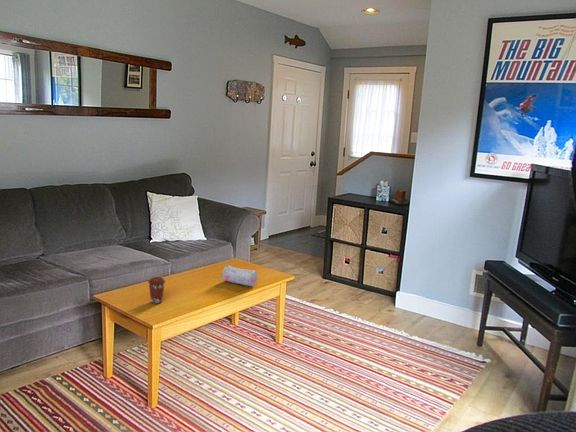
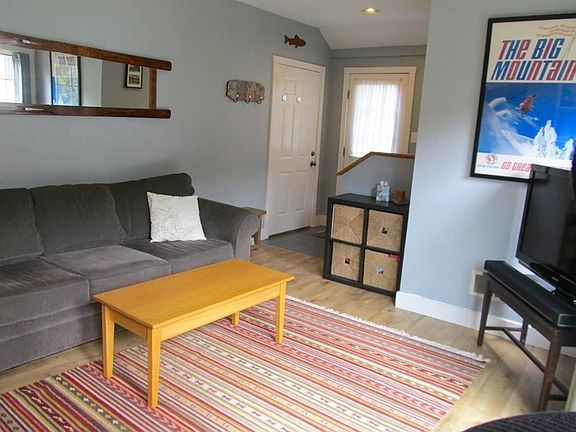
- coffee cup (156, 290)
- pencil case (239, 275)
